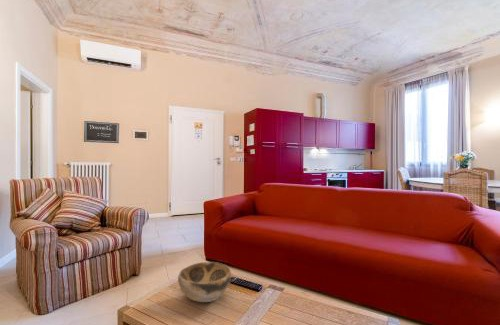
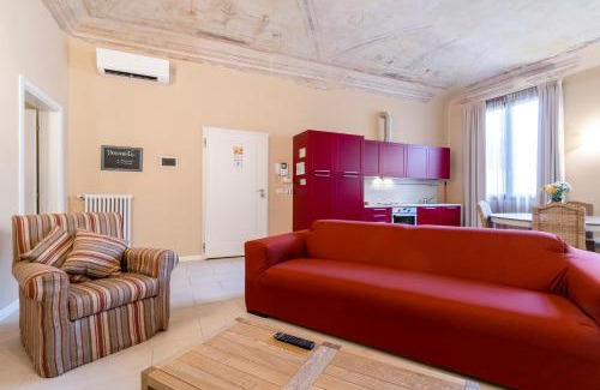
- decorative bowl (205, 284)
